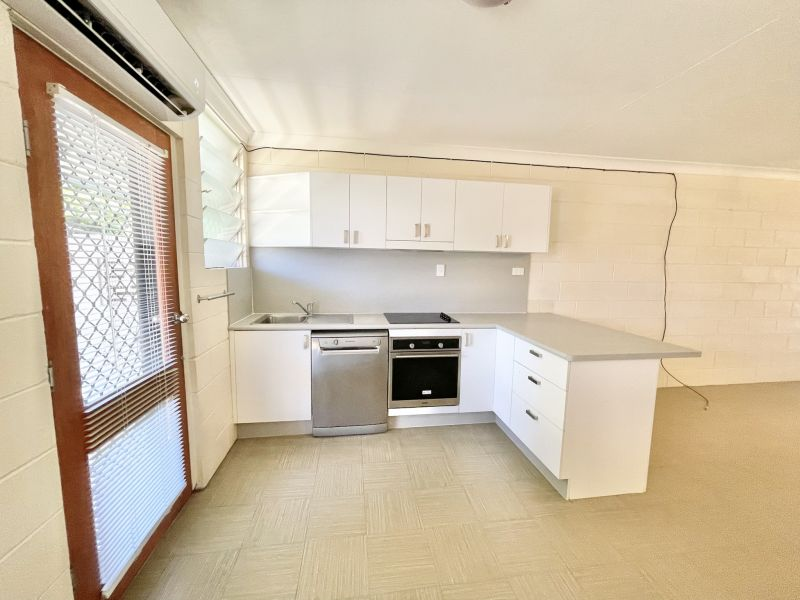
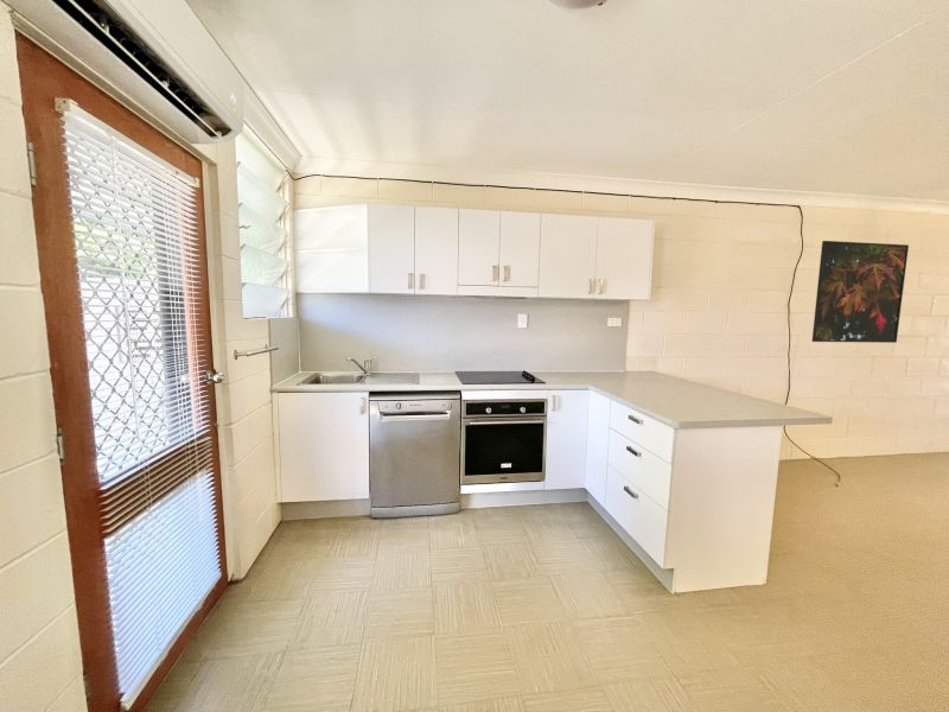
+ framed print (860, 293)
